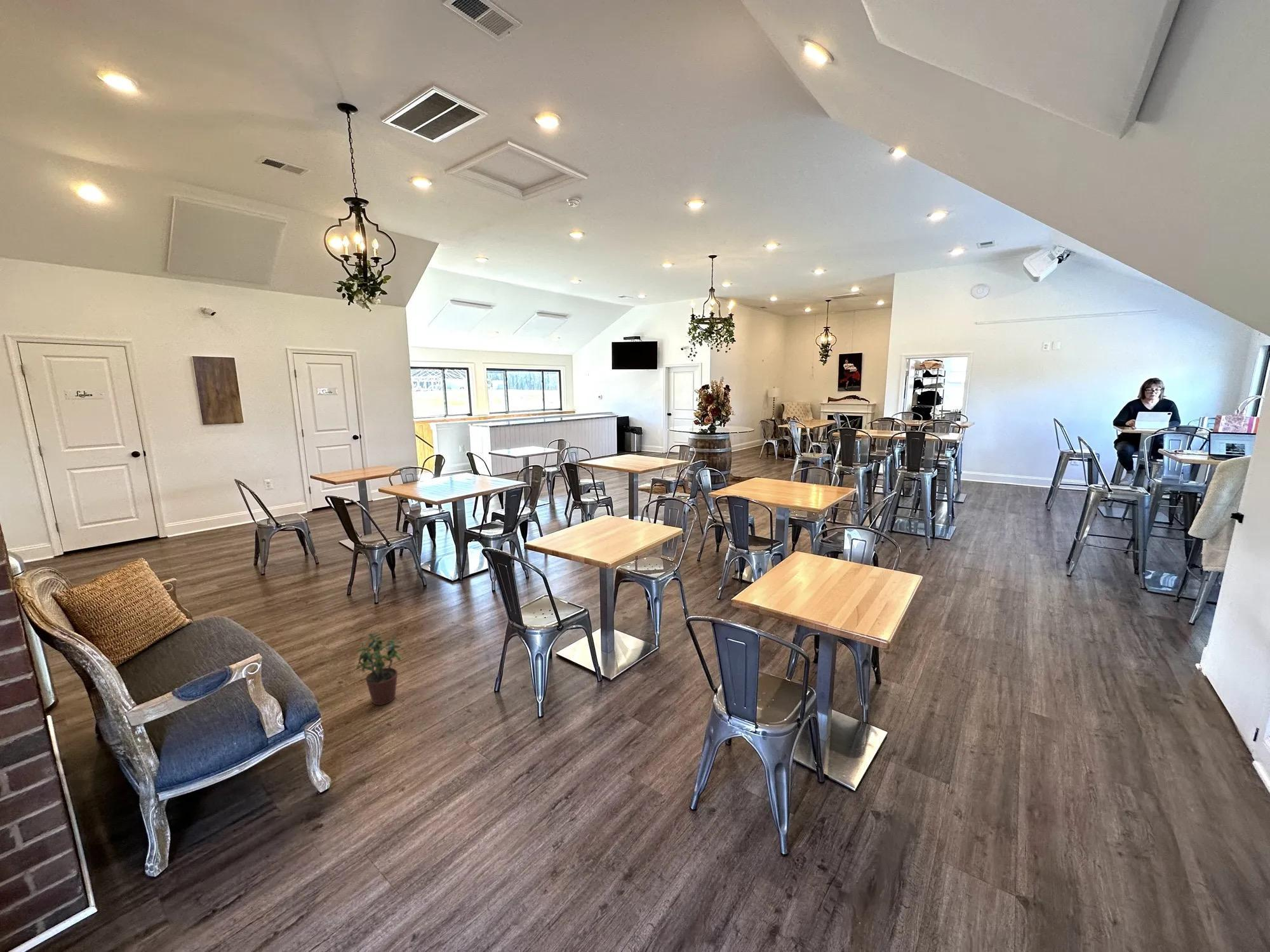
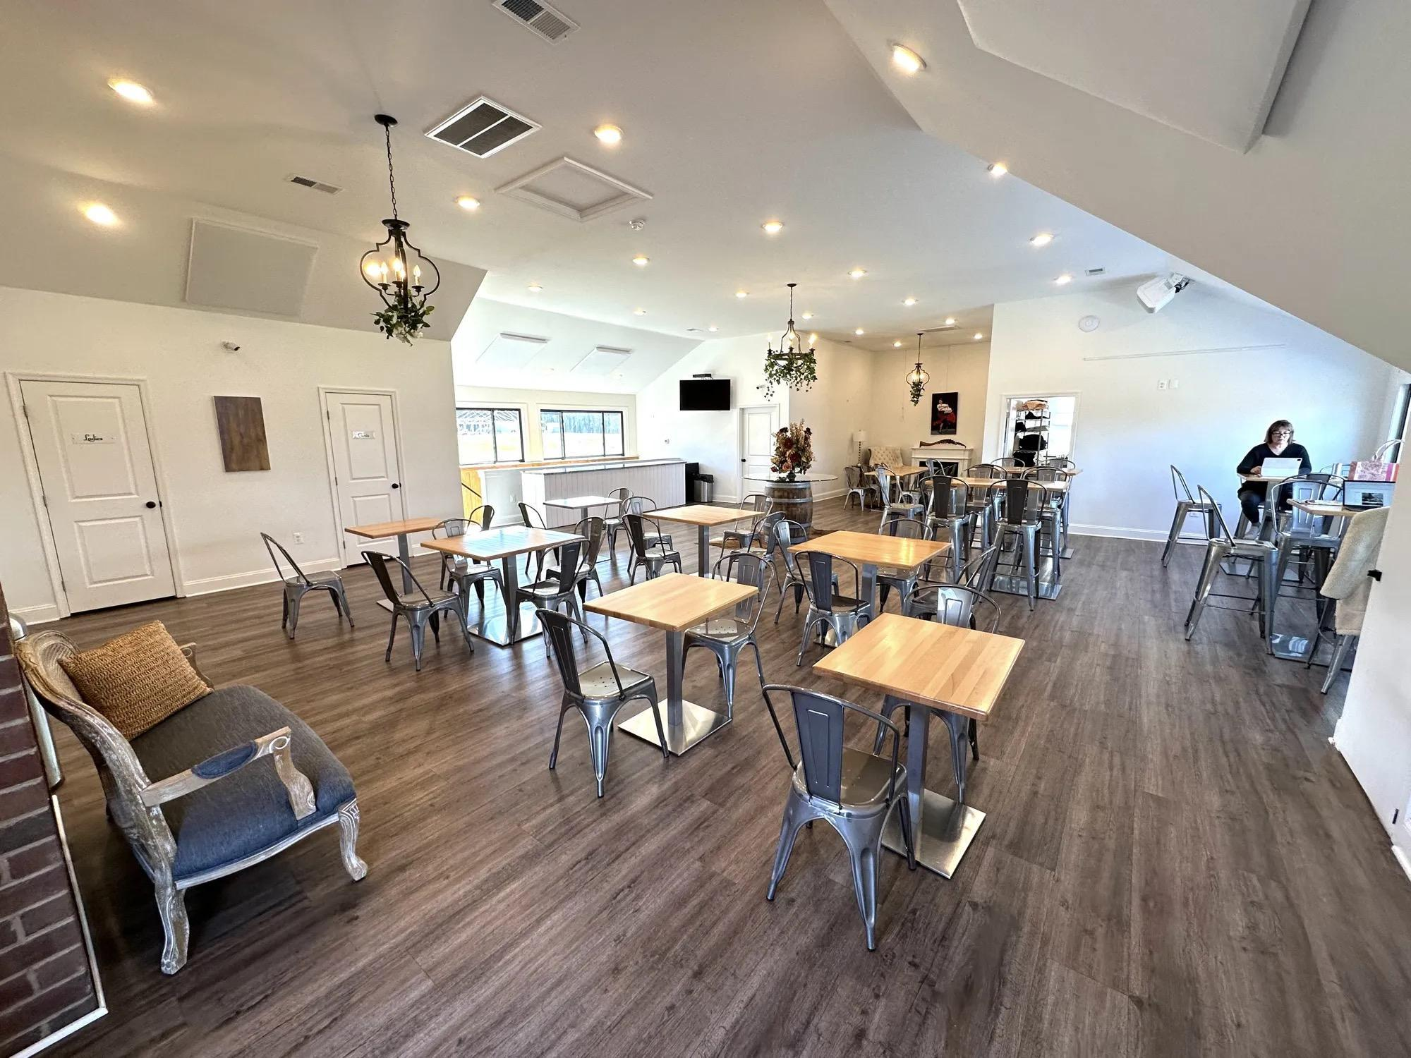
- potted plant (384, 668)
